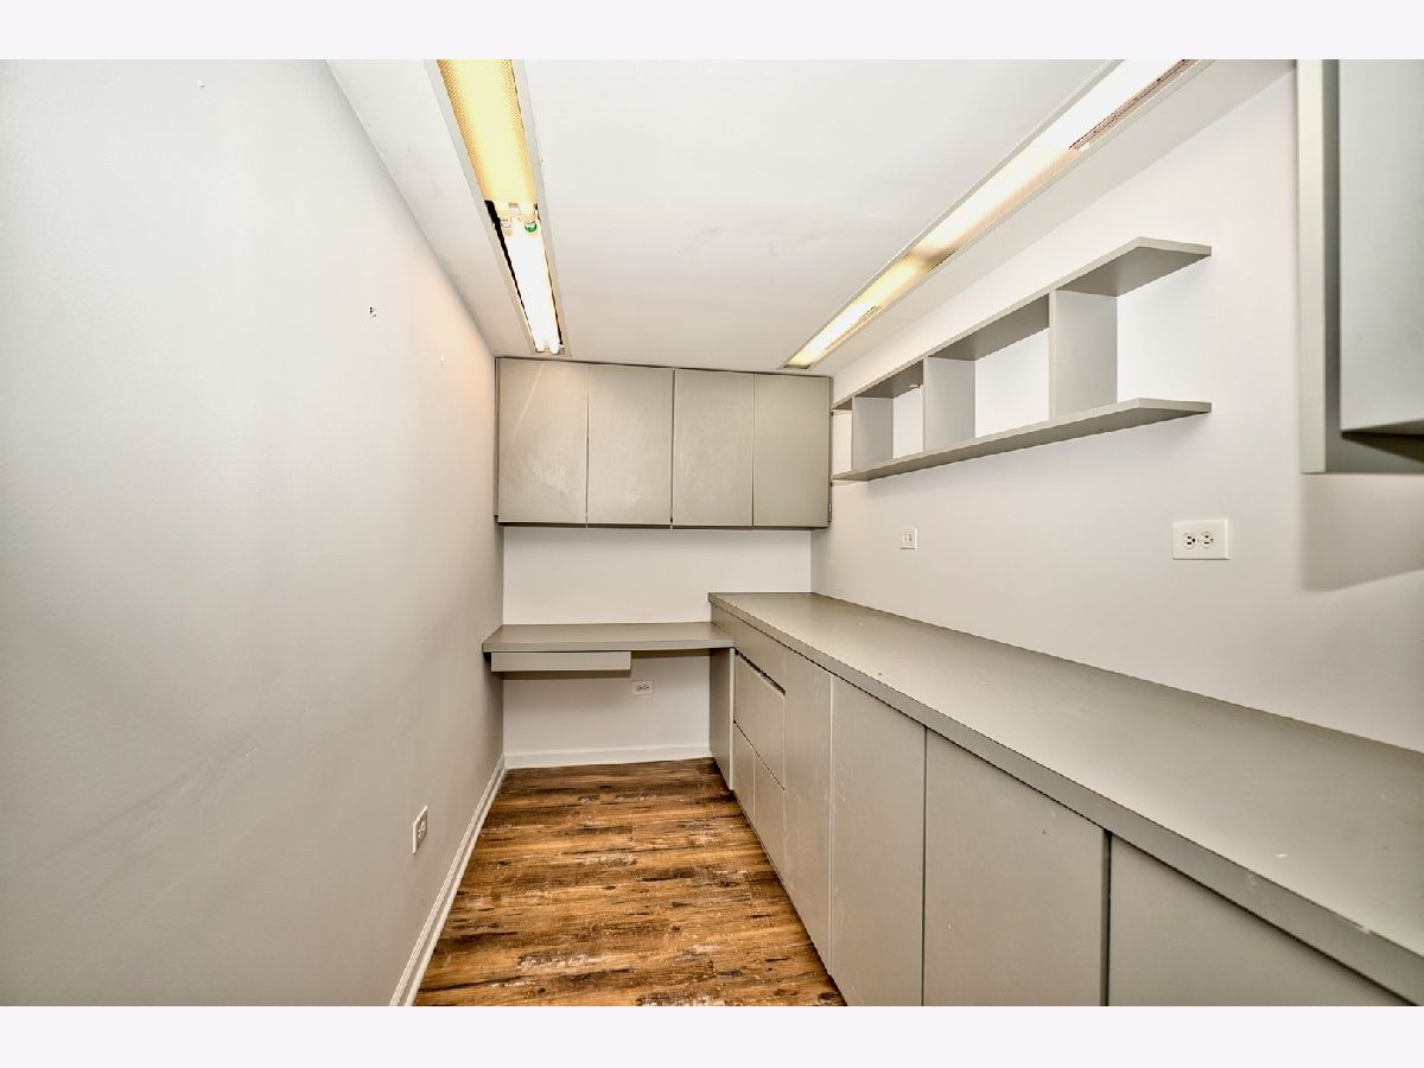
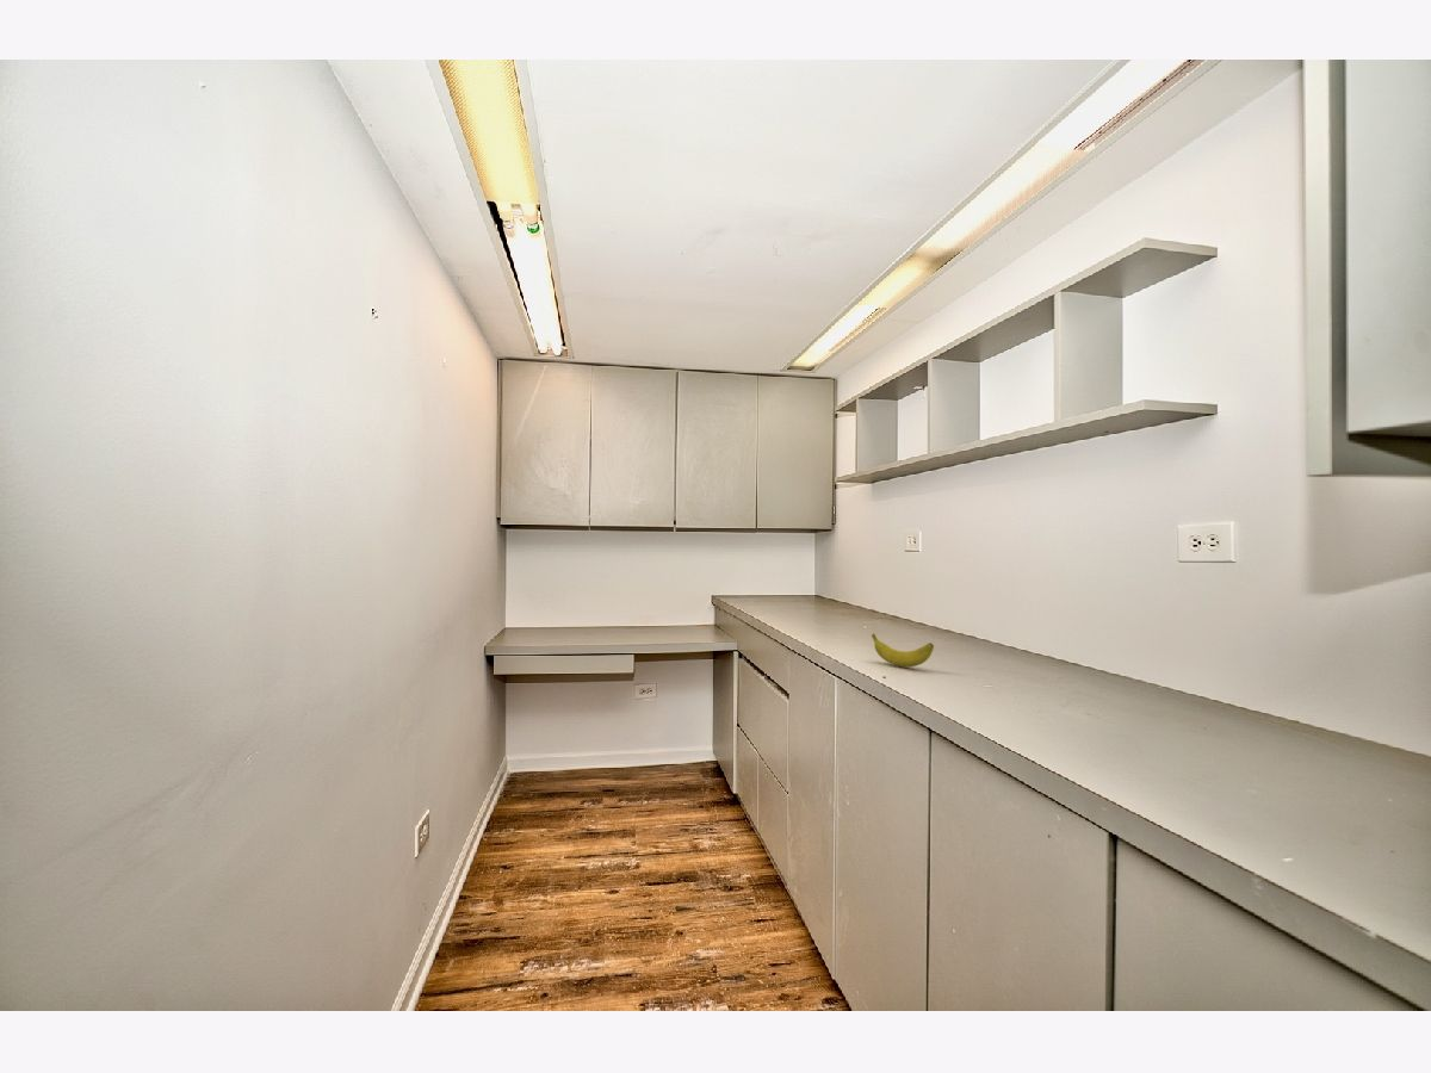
+ banana (900, 651)
